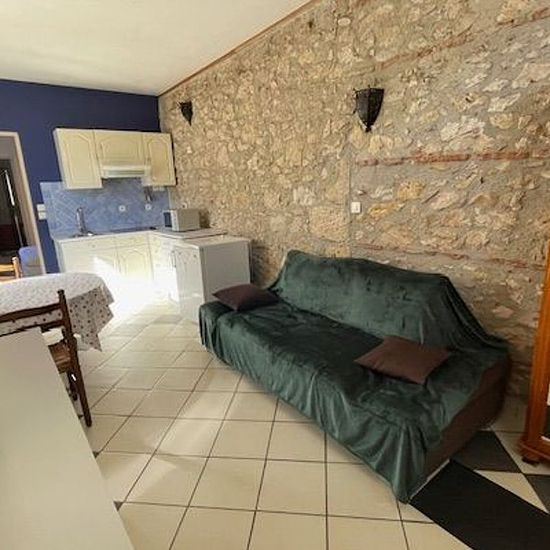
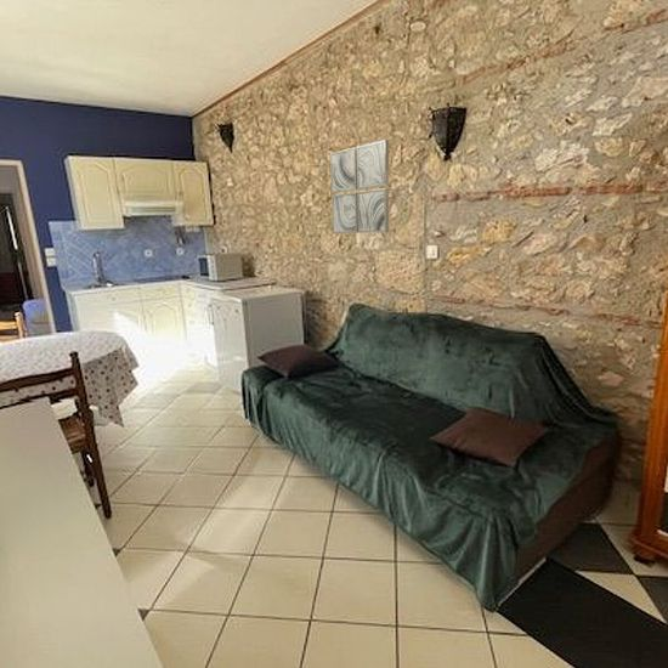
+ wall art (357, 192)
